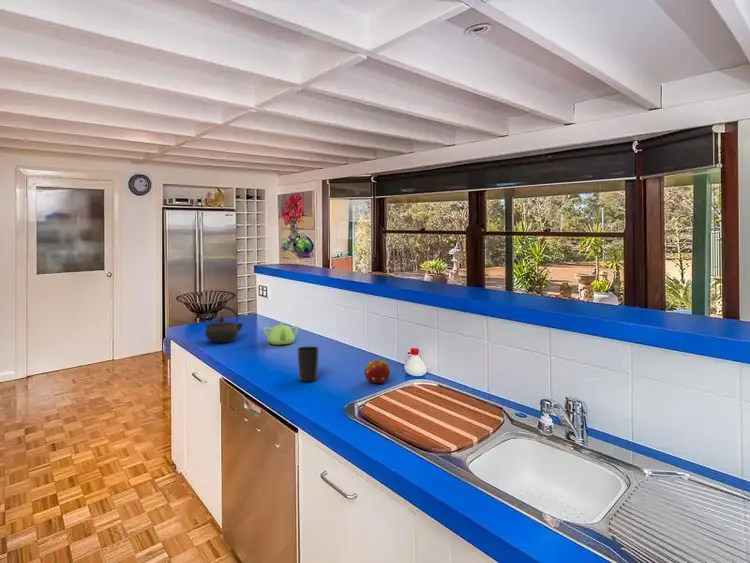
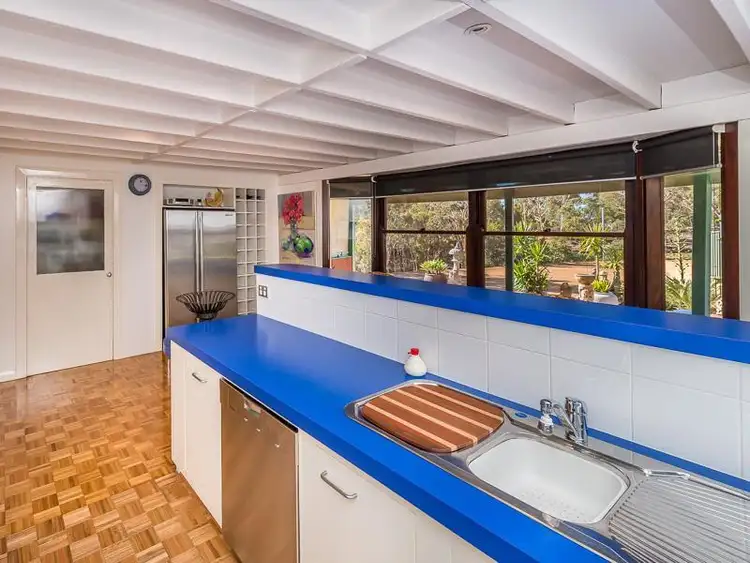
- teapot (281, 332)
- cup (308, 363)
- fruit (377, 371)
- kettle (224, 323)
